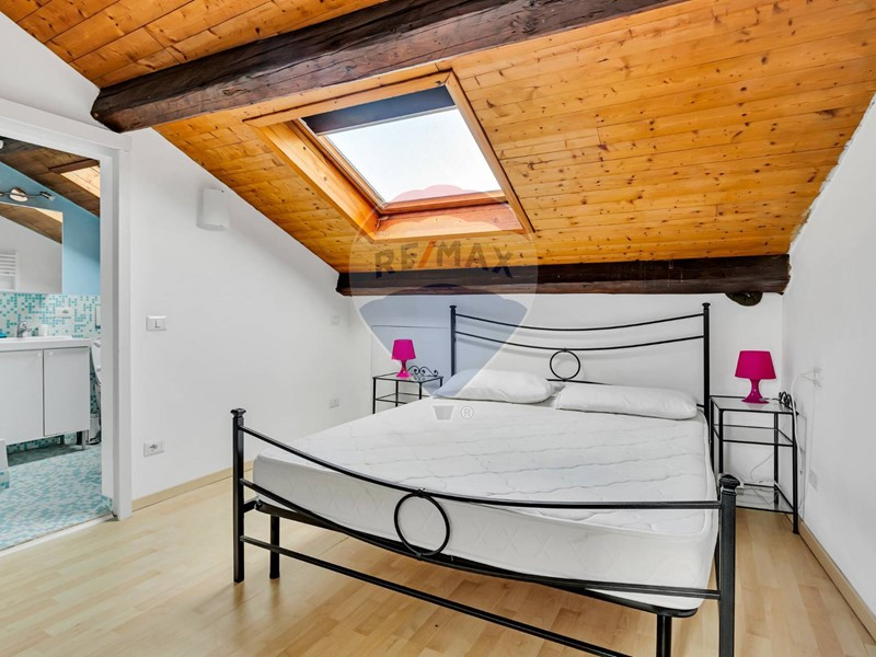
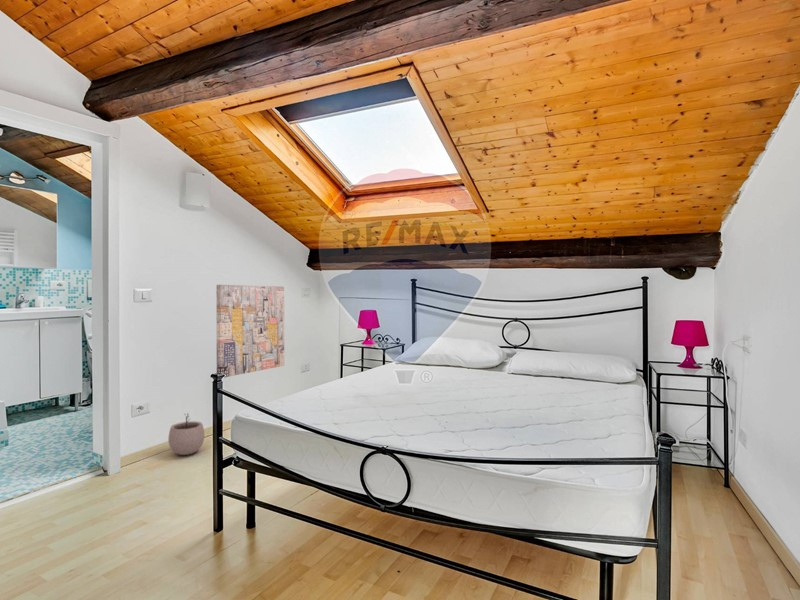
+ plant pot (186, 433)
+ wall art (253, 328)
